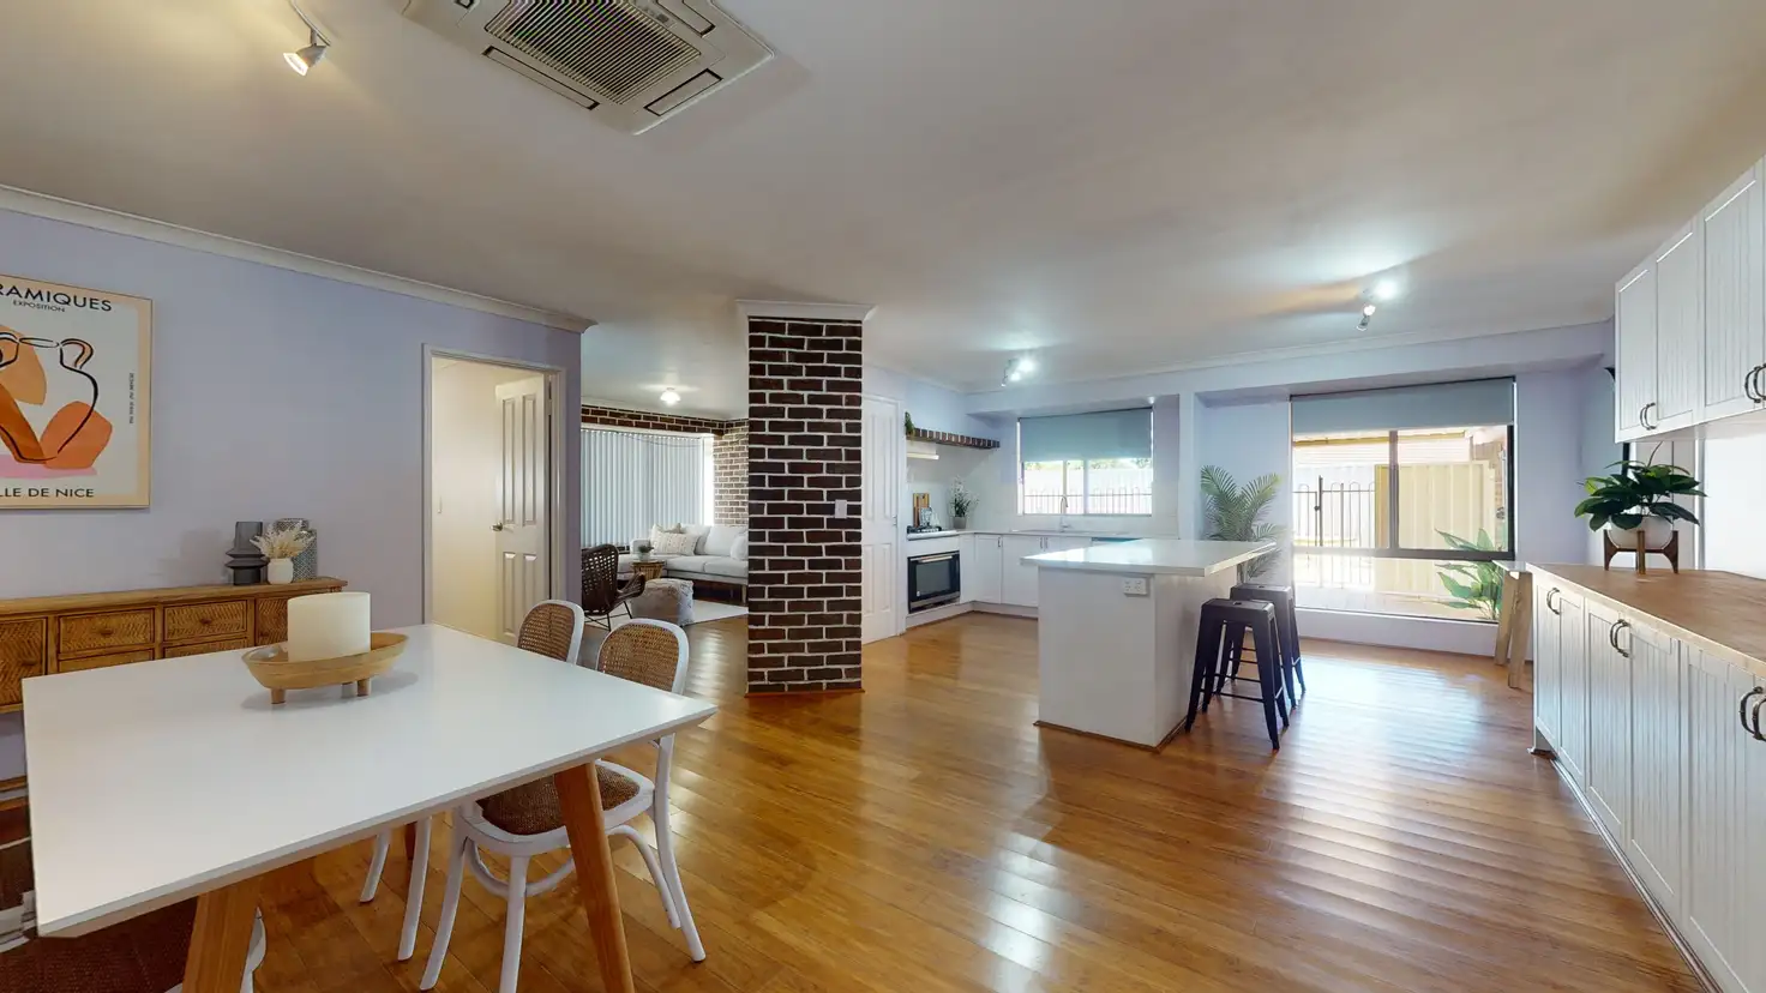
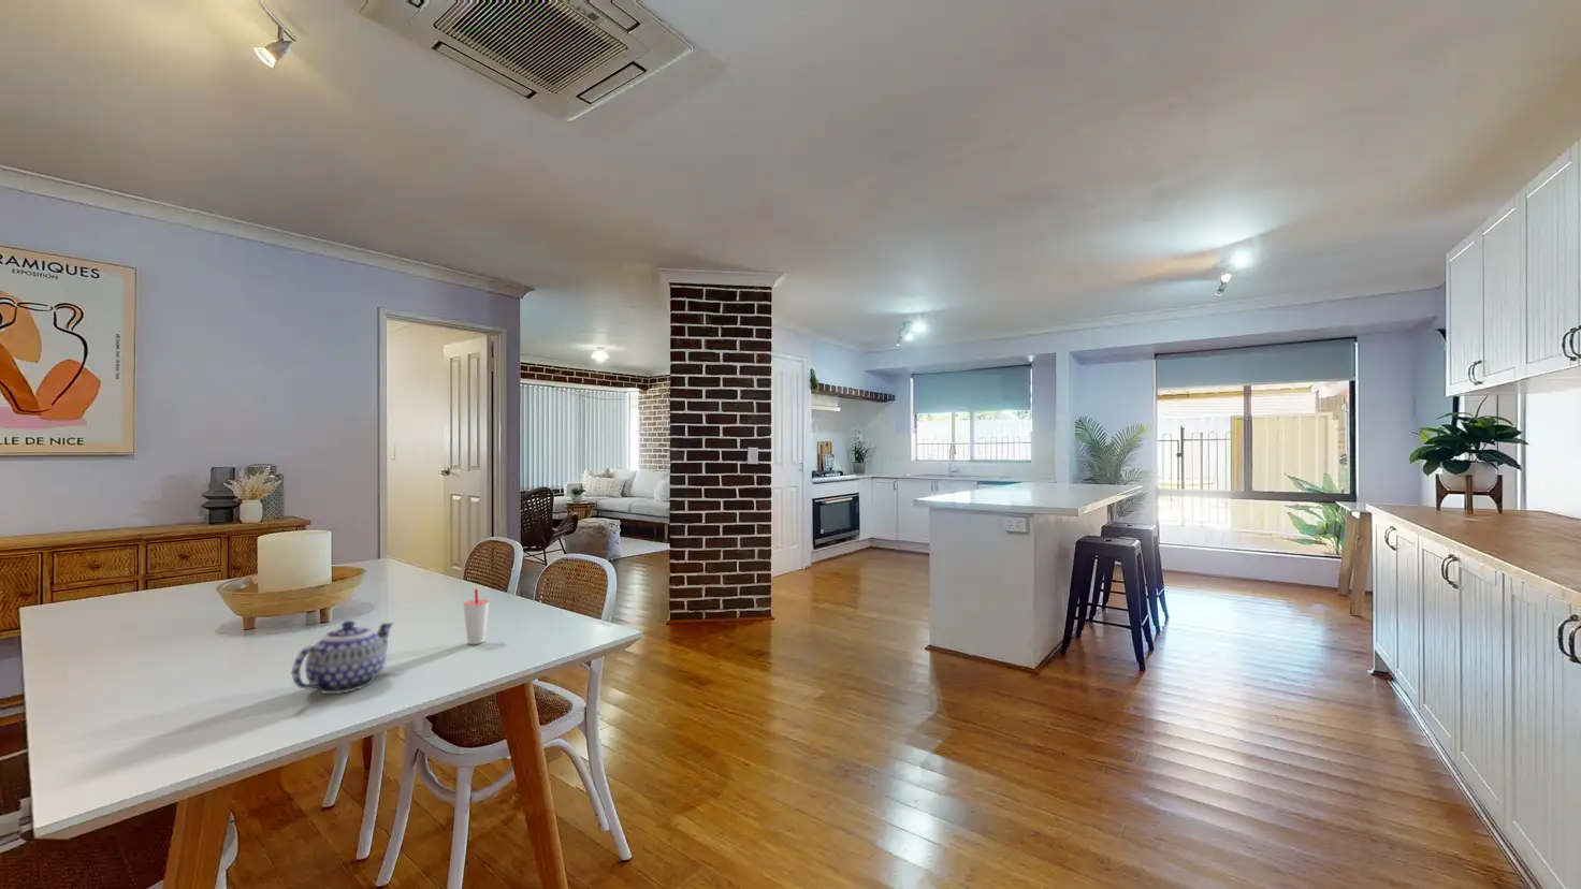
+ cup (476, 615)
+ teapot (346, 652)
